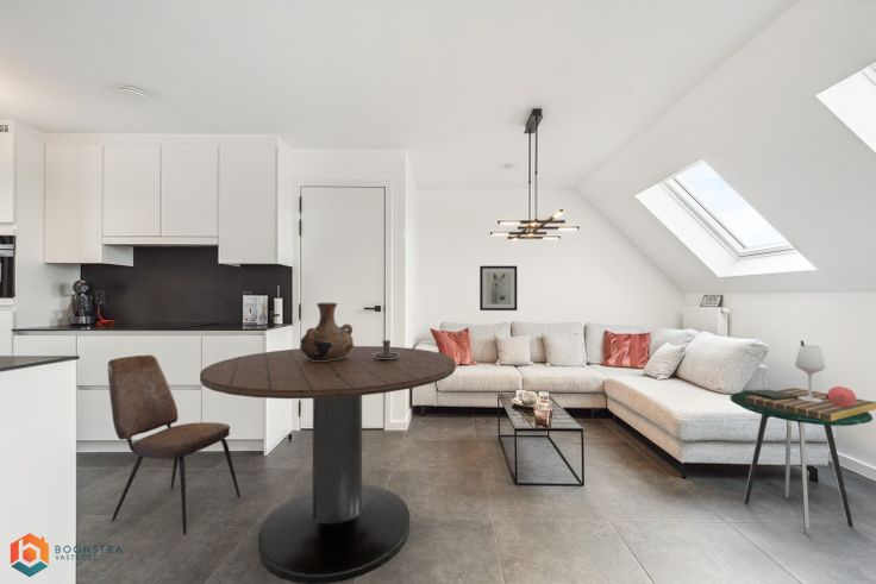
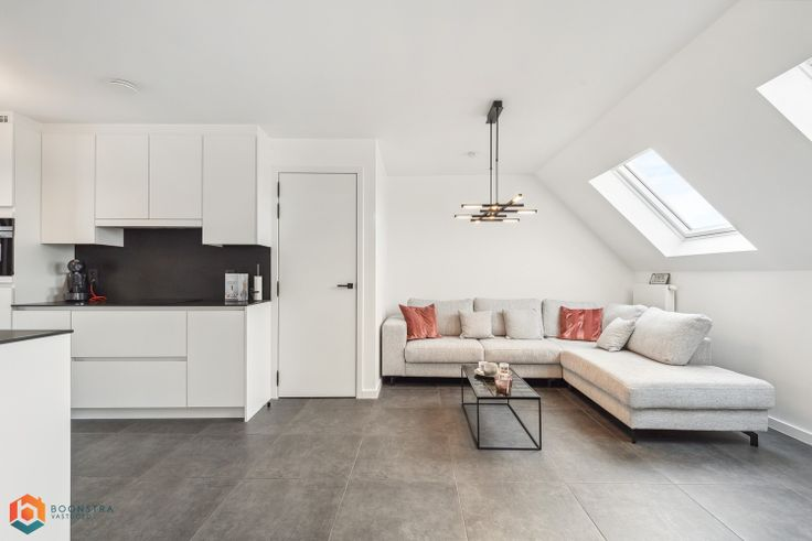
- dining chair (170, 432)
- candle holder (386, 350)
- side table (789, 458)
- vase (327, 329)
- wall art (498, 288)
- dining table (337, 446)
- cocktail glass (802, 370)
